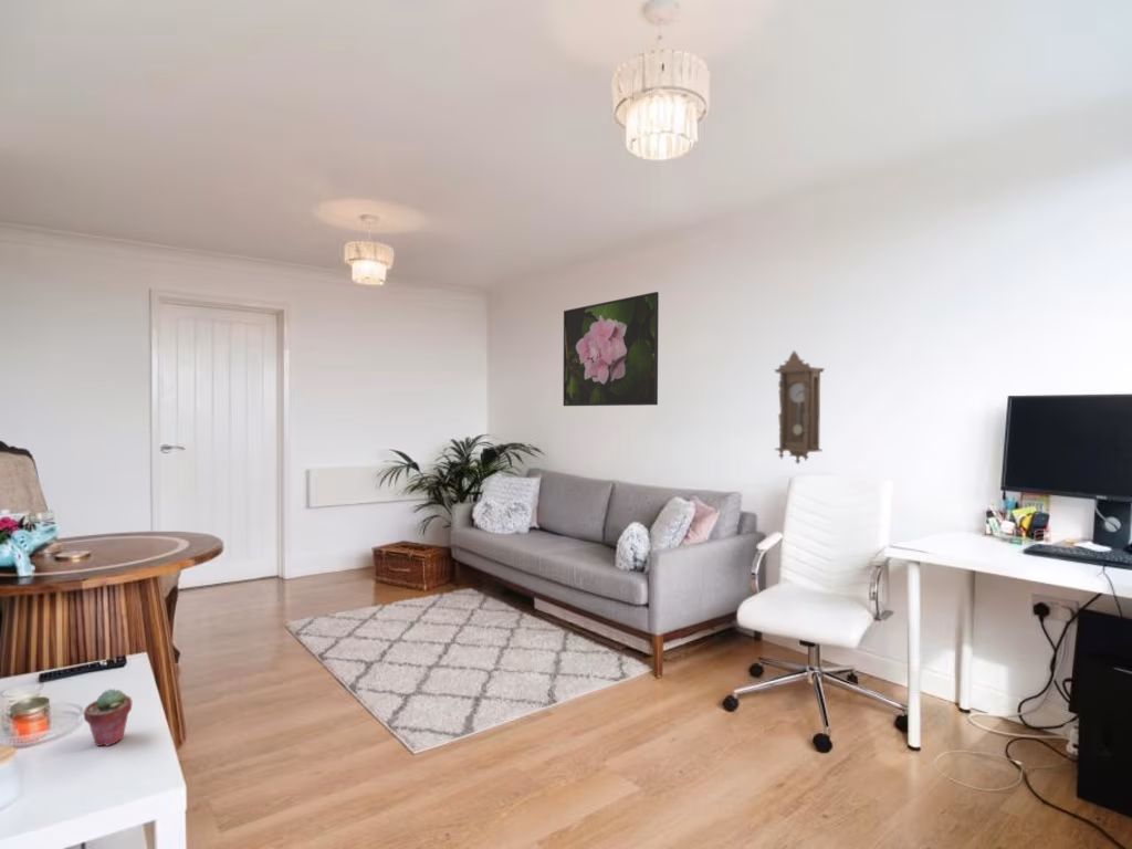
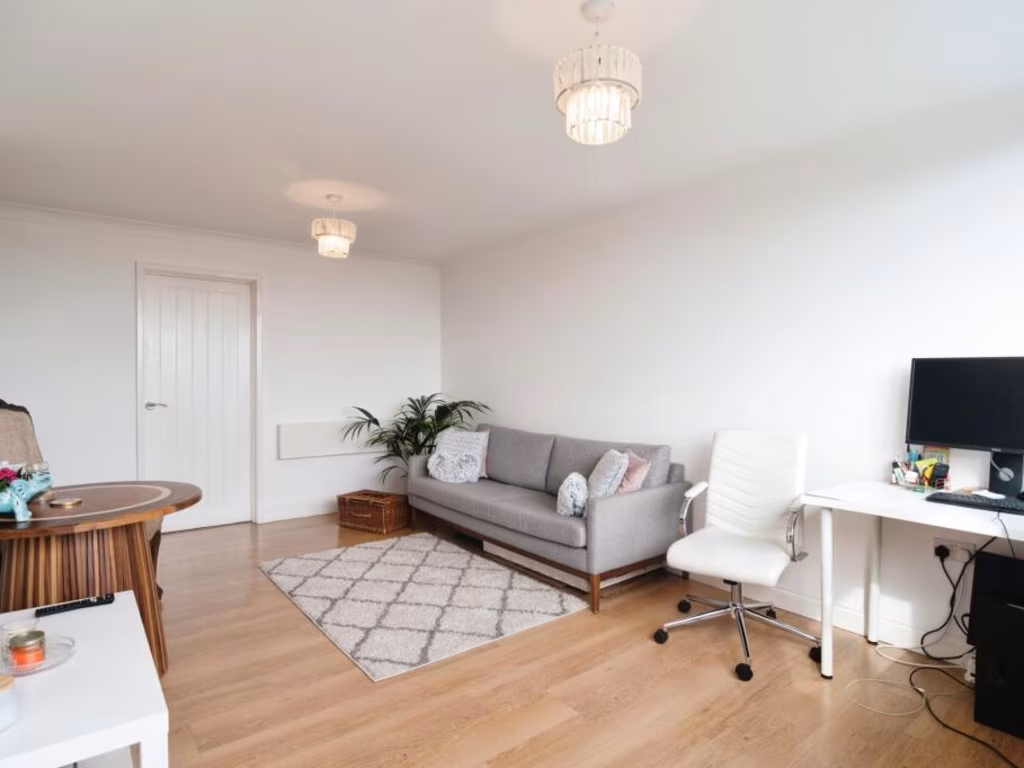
- potted succulent (108, 714)
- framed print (606, 354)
- pendulum clock (798, 408)
